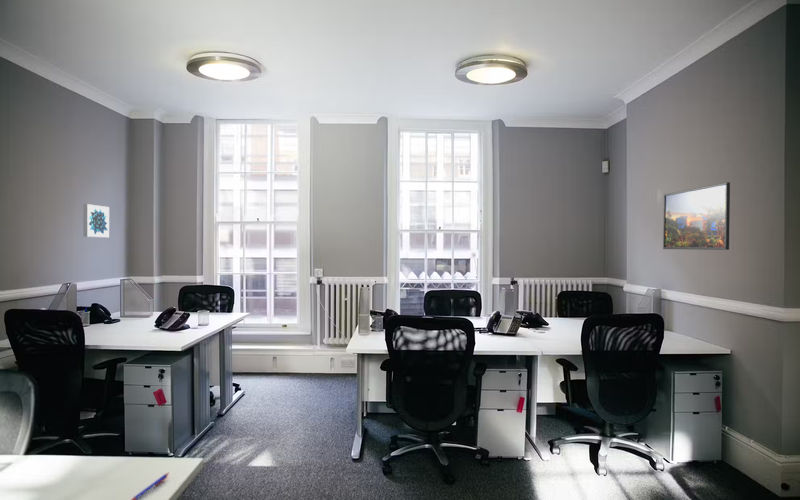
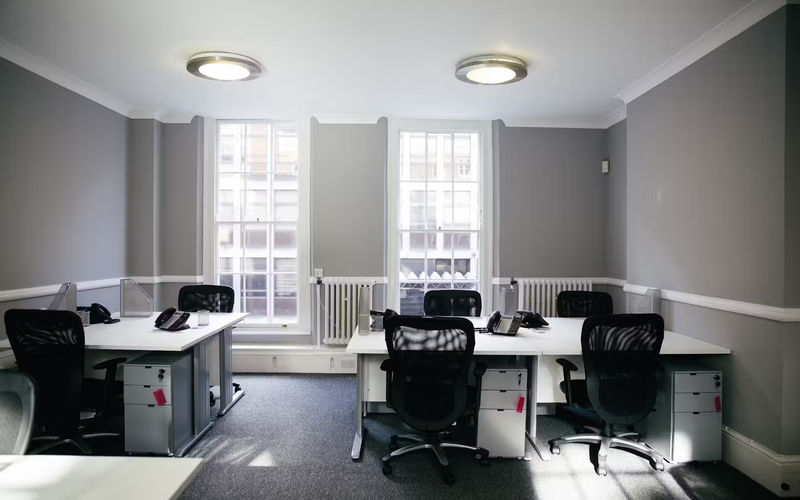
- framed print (693, 219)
- pen (149, 487)
- wall art (96, 221)
